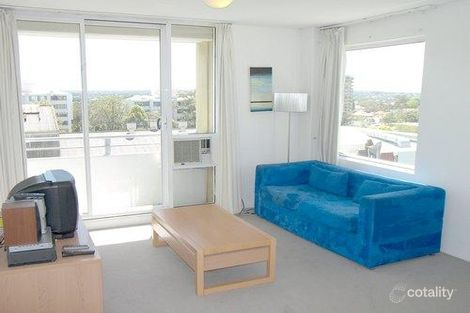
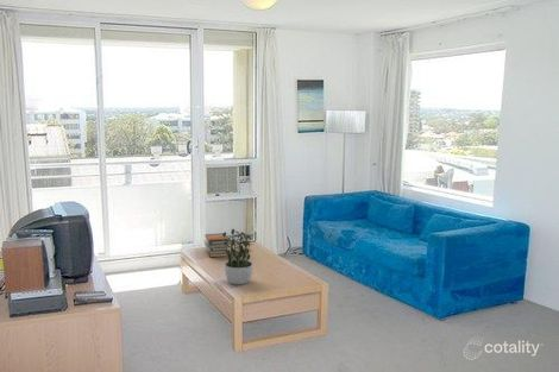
+ book stack (216, 245)
+ potted plant (237, 254)
